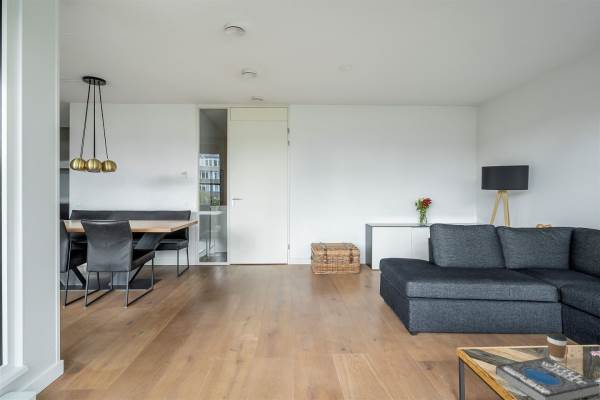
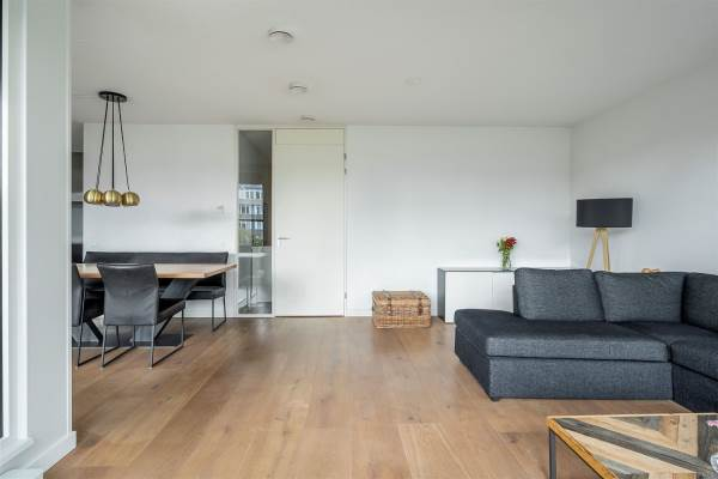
- coffee cup (556, 346)
- book (545, 379)
